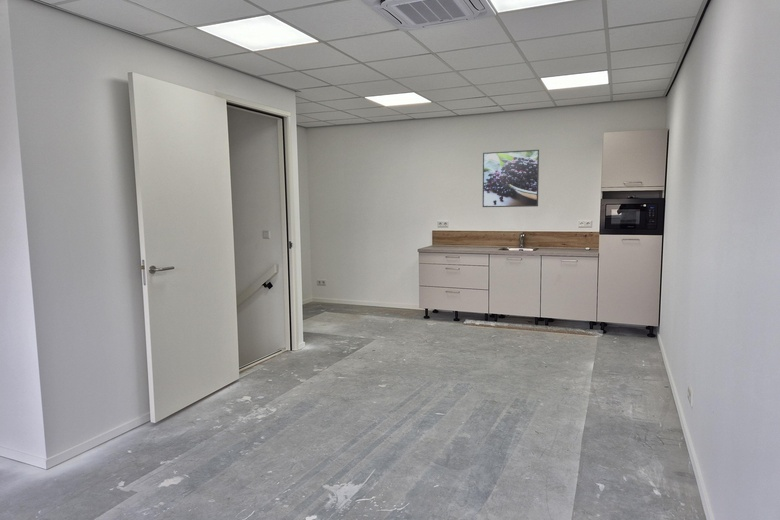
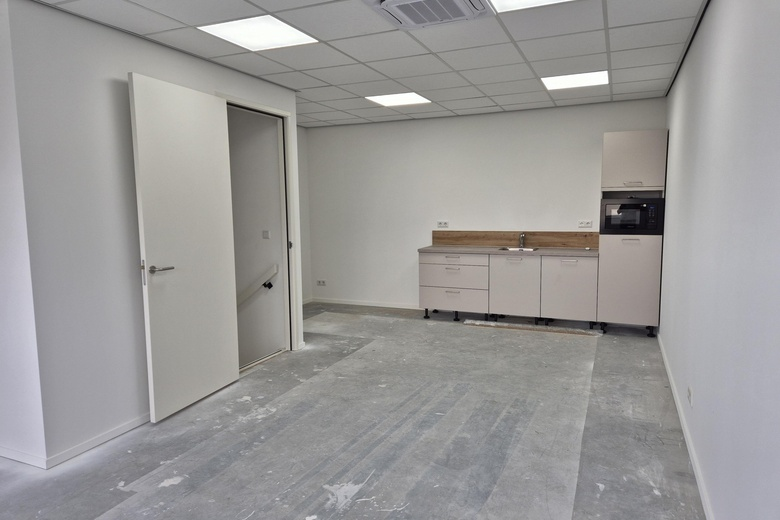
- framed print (510, 179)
